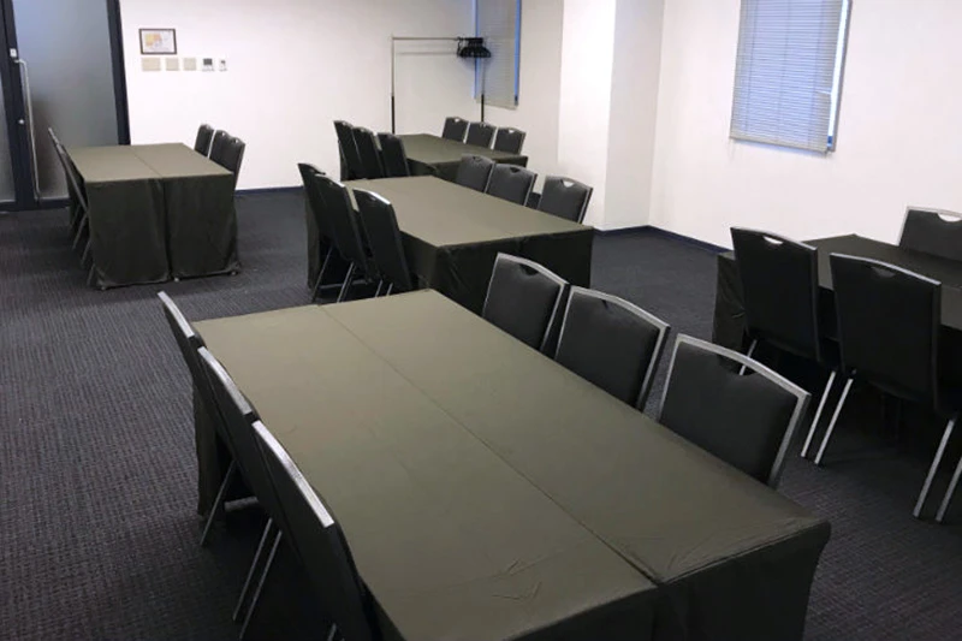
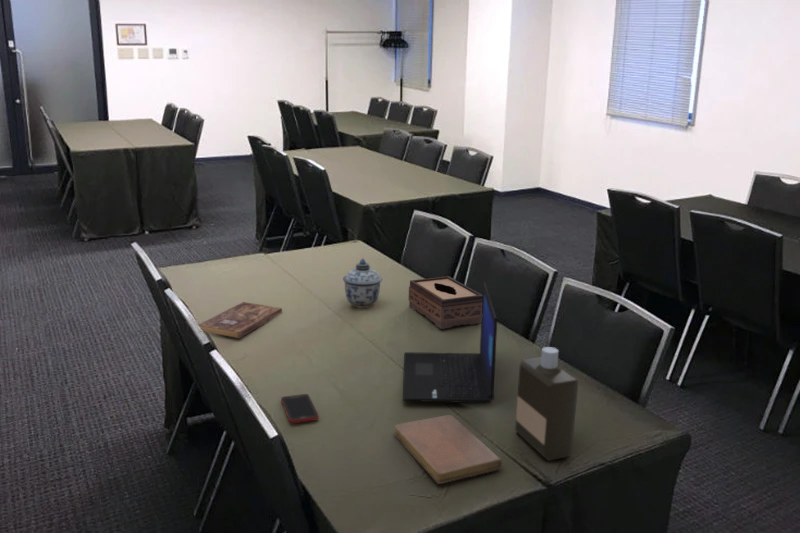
+ tissue box (445, 301)
+ laptop (447, 353)
+ notebook (445, 446)
+ lidded jar (362, 281)
+ cell phone (299, 408)
+ bottle (546, 397)
+ bible (242, 318)
